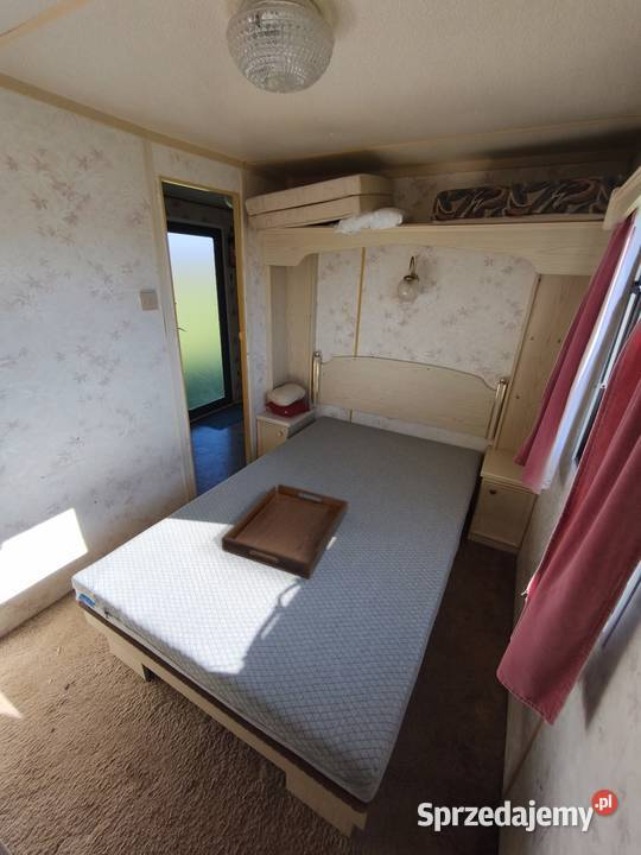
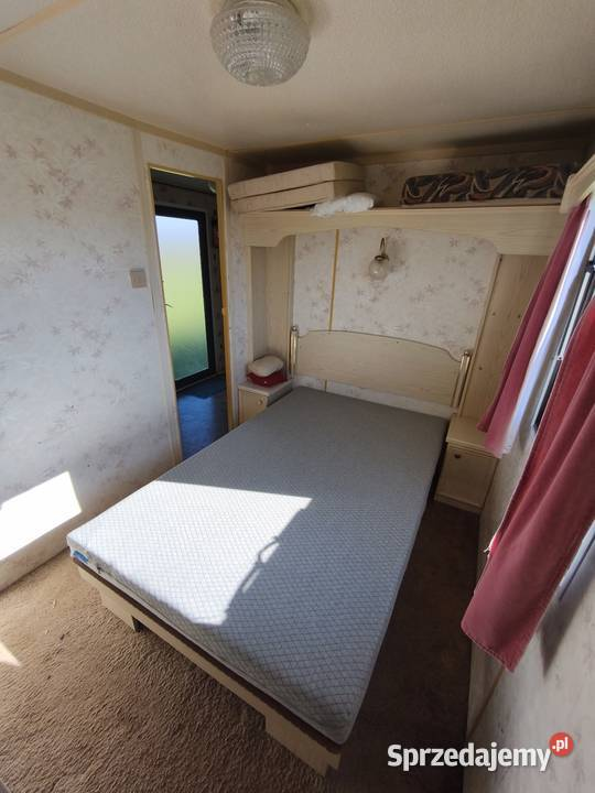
- serving tray (290, 524)
